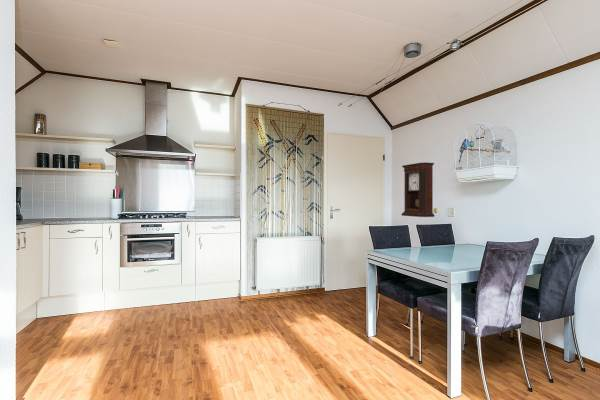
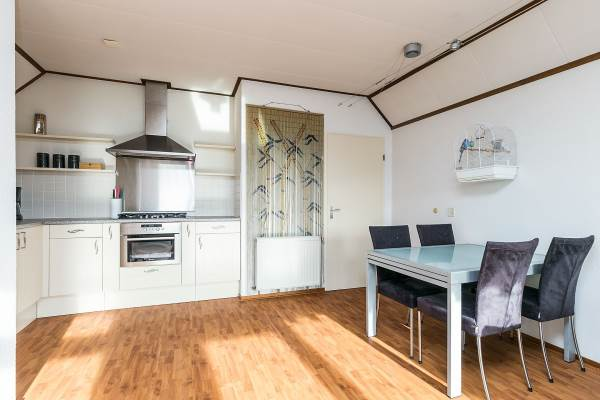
- pendulum clock (416, 190)
